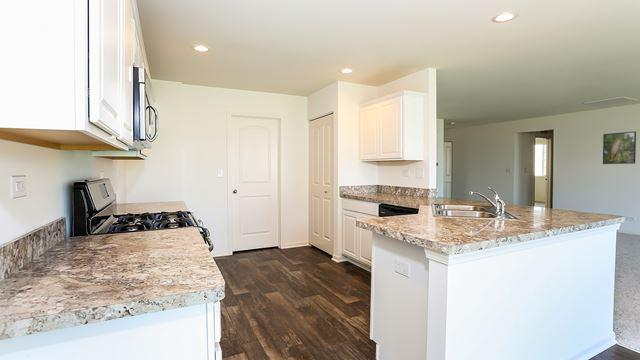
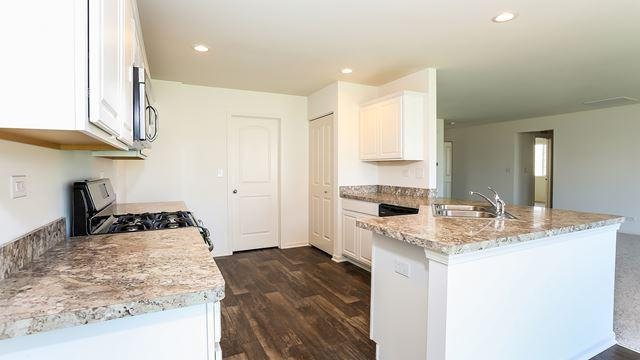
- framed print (618, 148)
